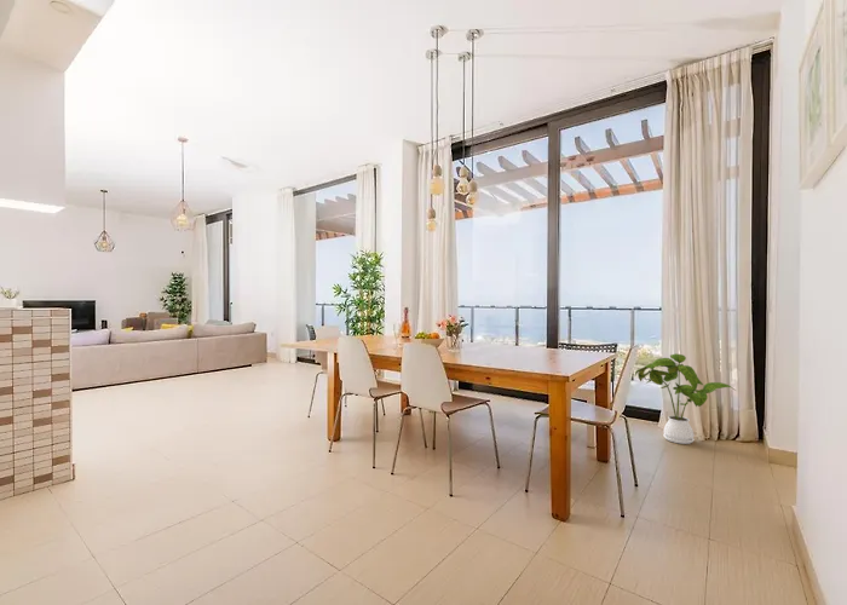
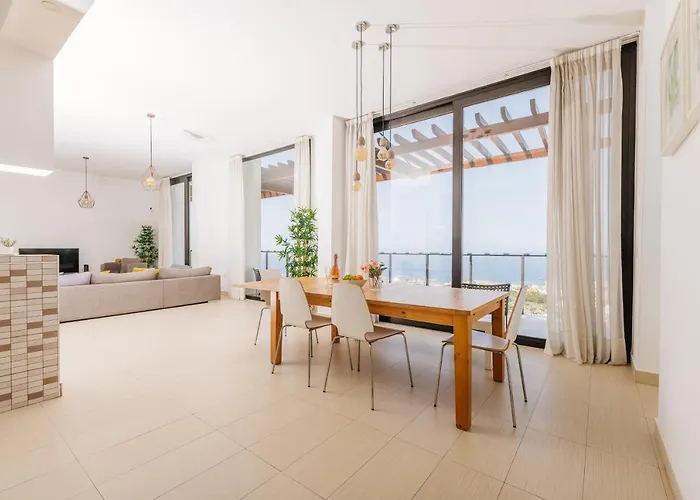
- house plant (678, 399)
